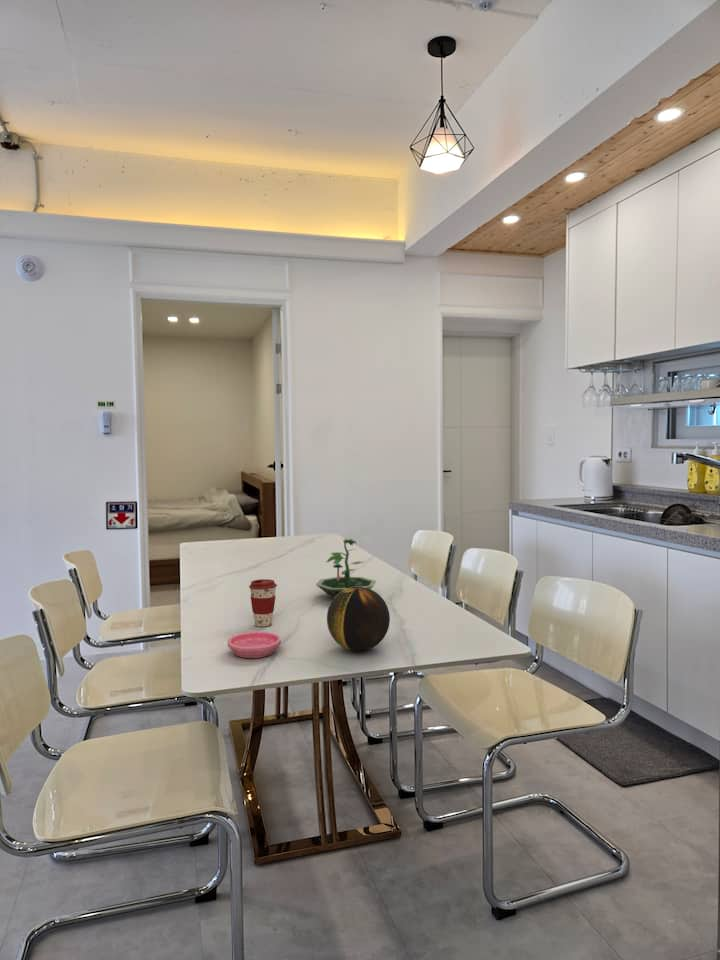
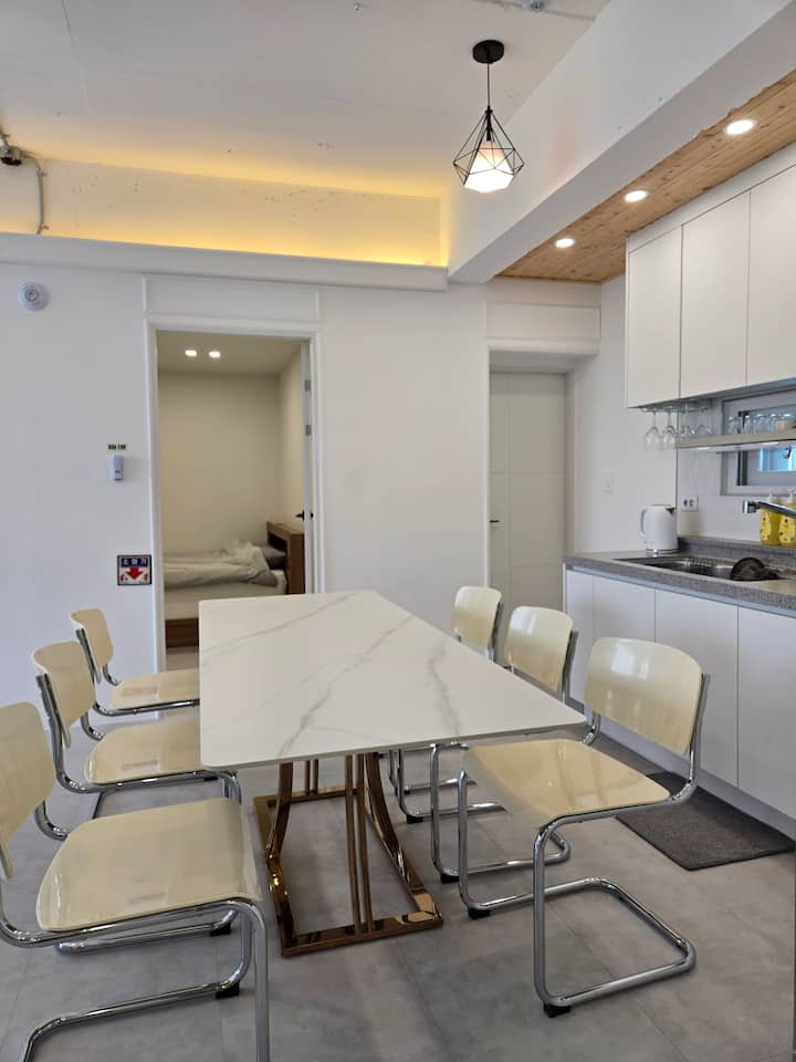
- coffee cup (263, 602)
- terrarium (346, 549)
- decorative orb (358, 618)
- saucer (254, 645)
